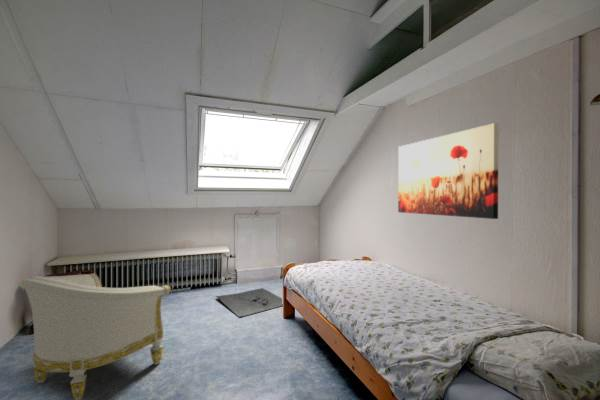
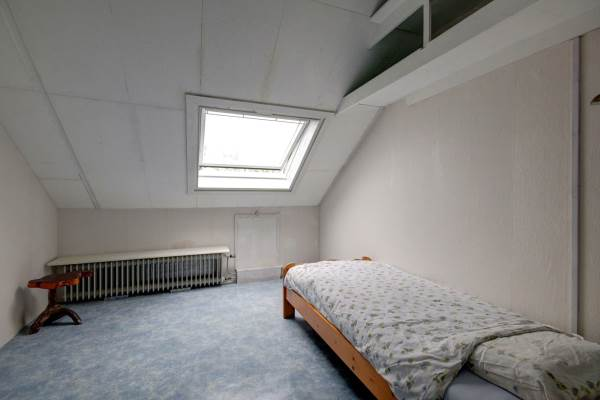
- armchair (92, 320)
- wall art (438, 176)
- rug (252, 299)
